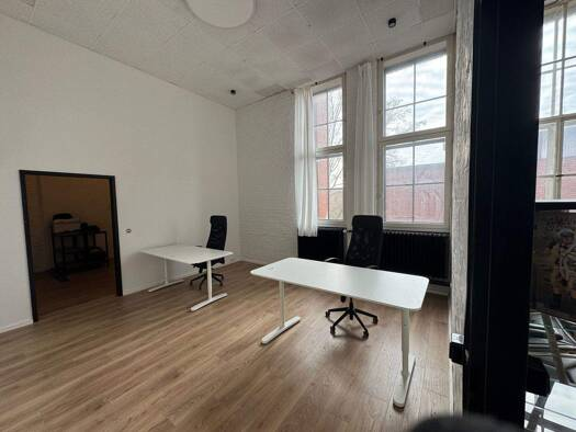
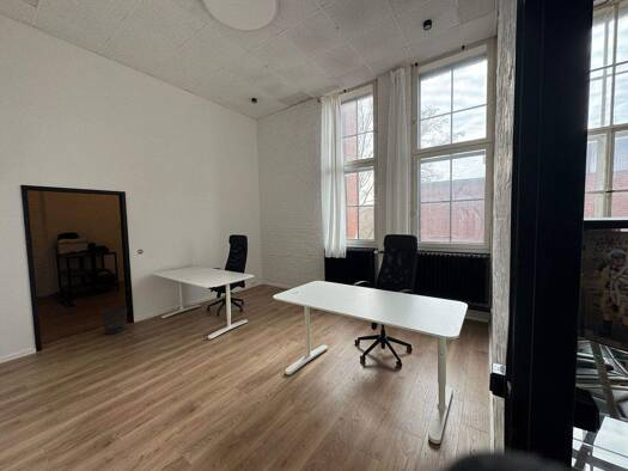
+ wastebasket (114, 320)
